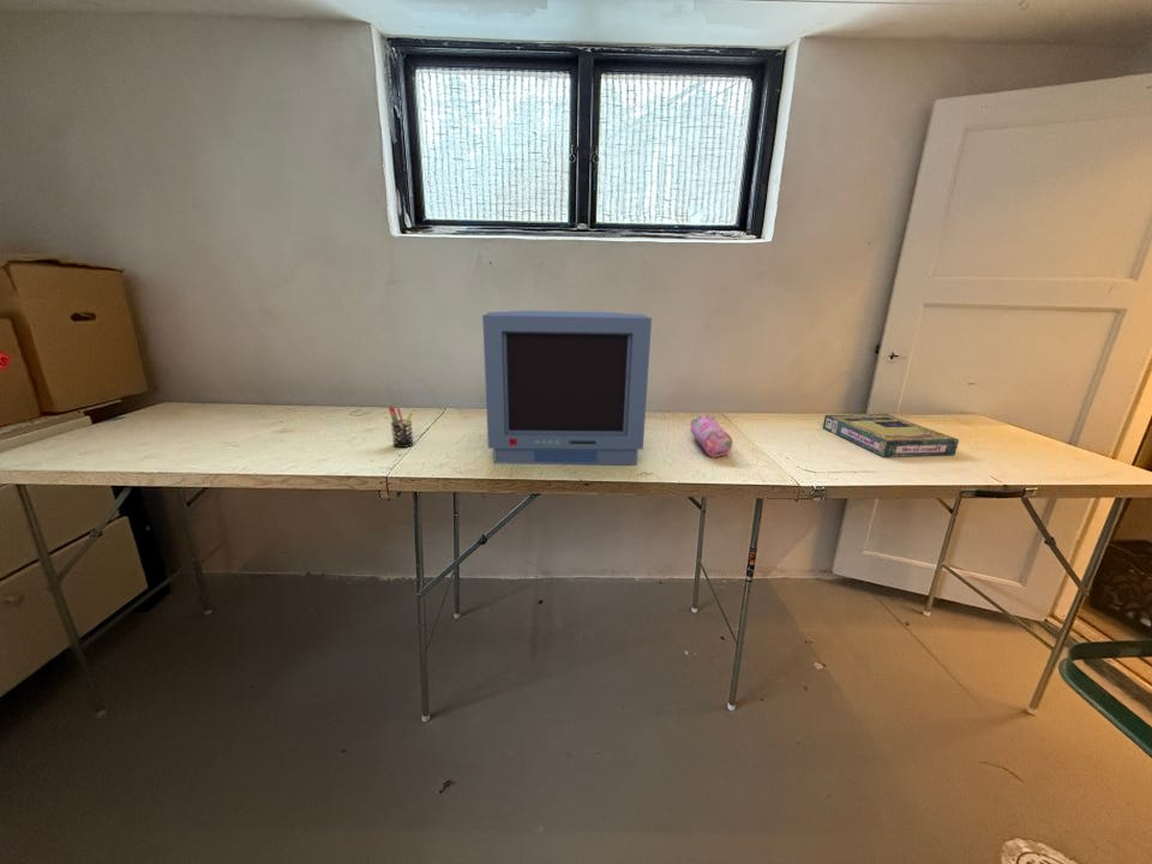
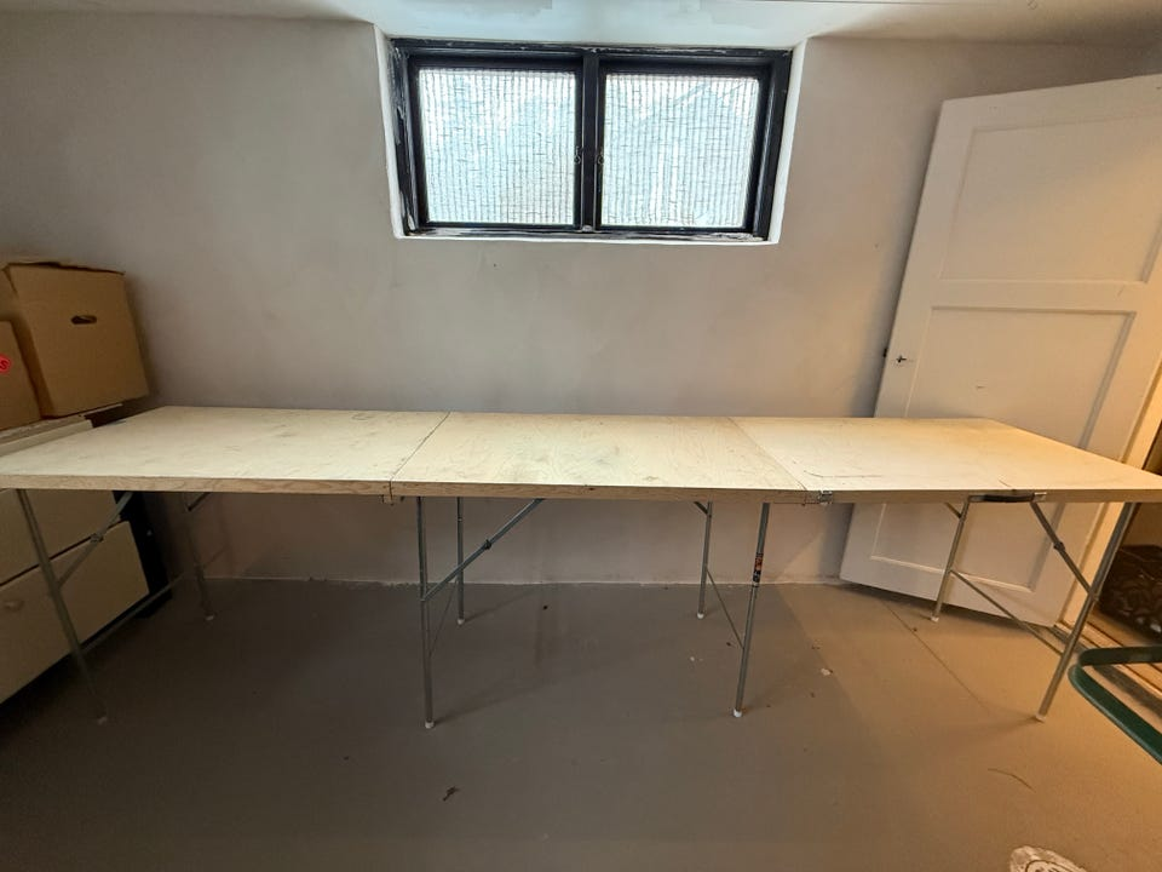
- video game box (886, 433)
- pen holder (398, 426)
- monitor (564, 378)
- pencil case (709, 433)
